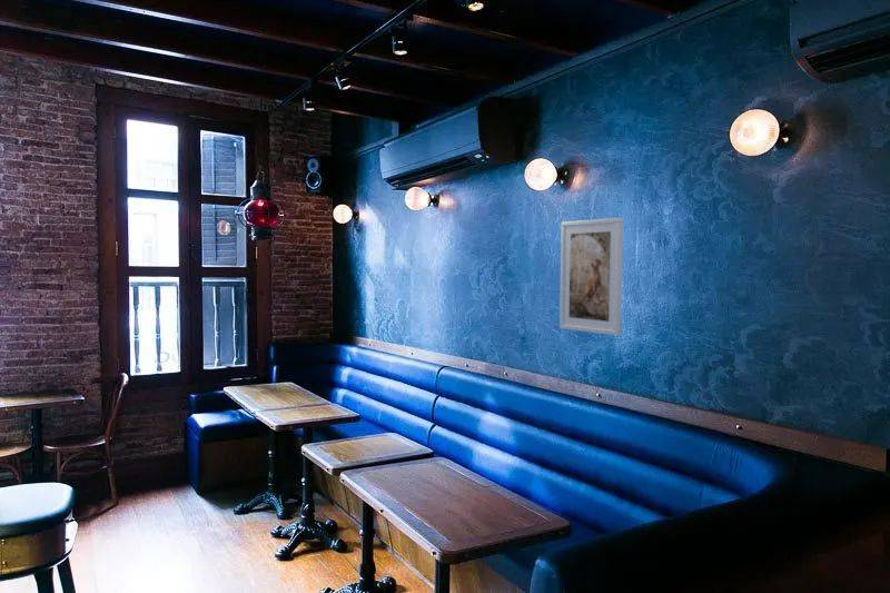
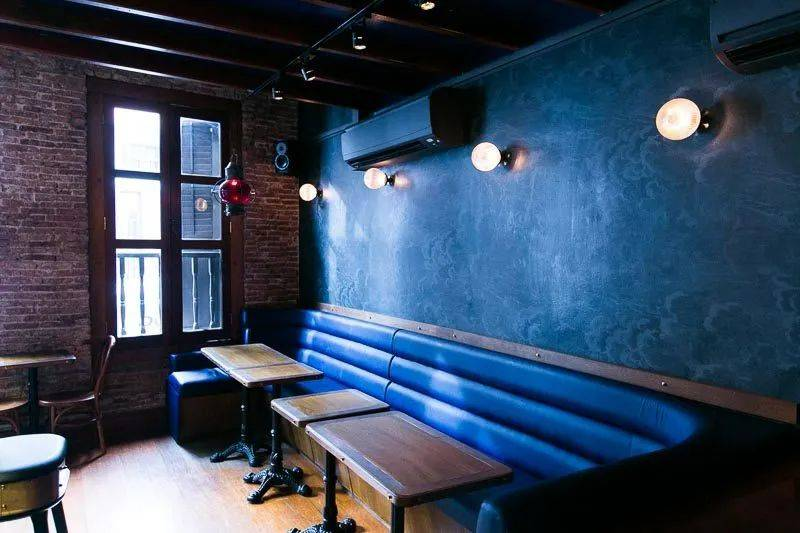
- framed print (590, 276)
